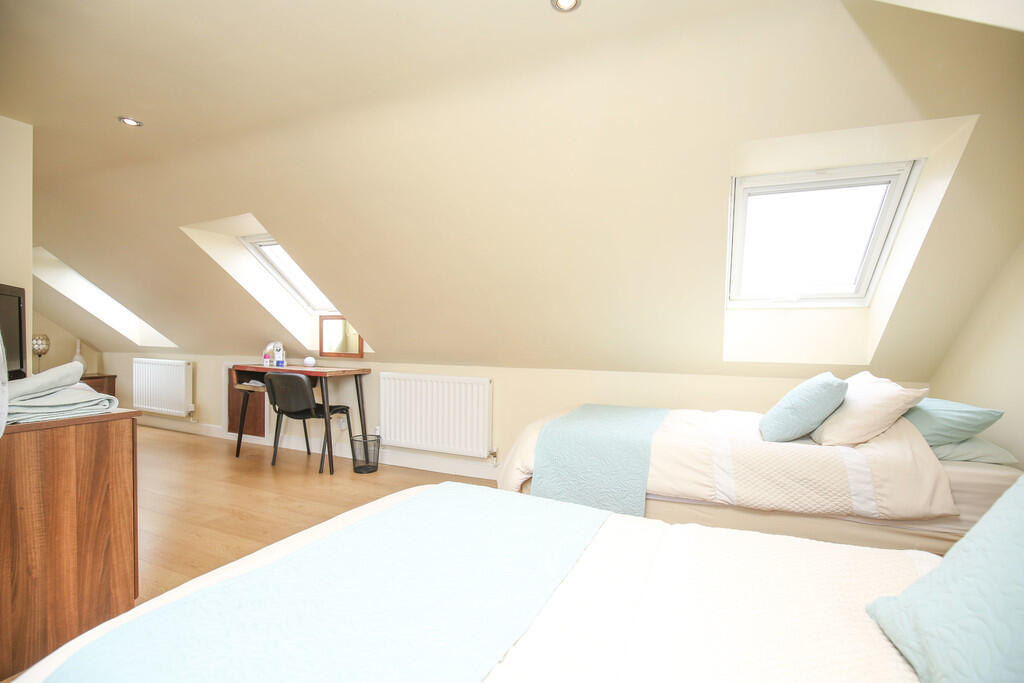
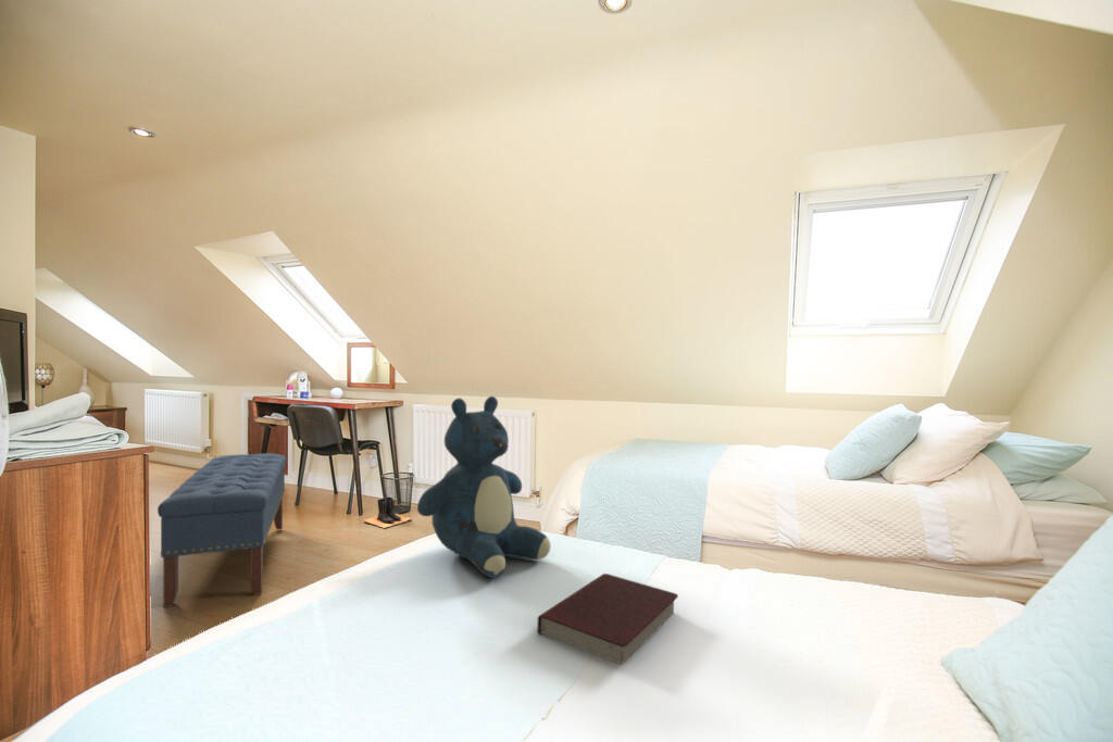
+ bench (234, 515)
+ boots (387, 510)
+ teddy bear (489, 478)
+ book (611, 614)
